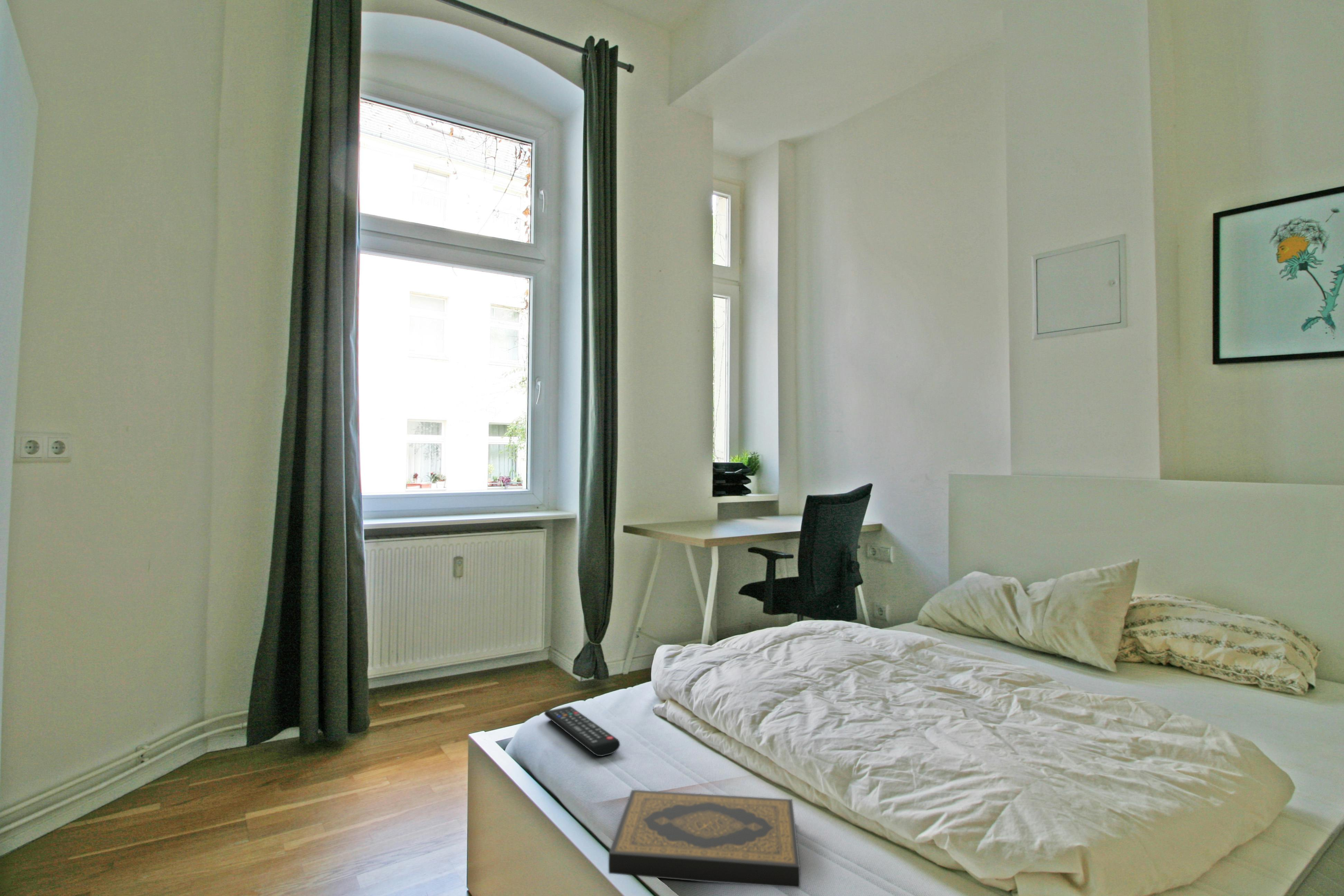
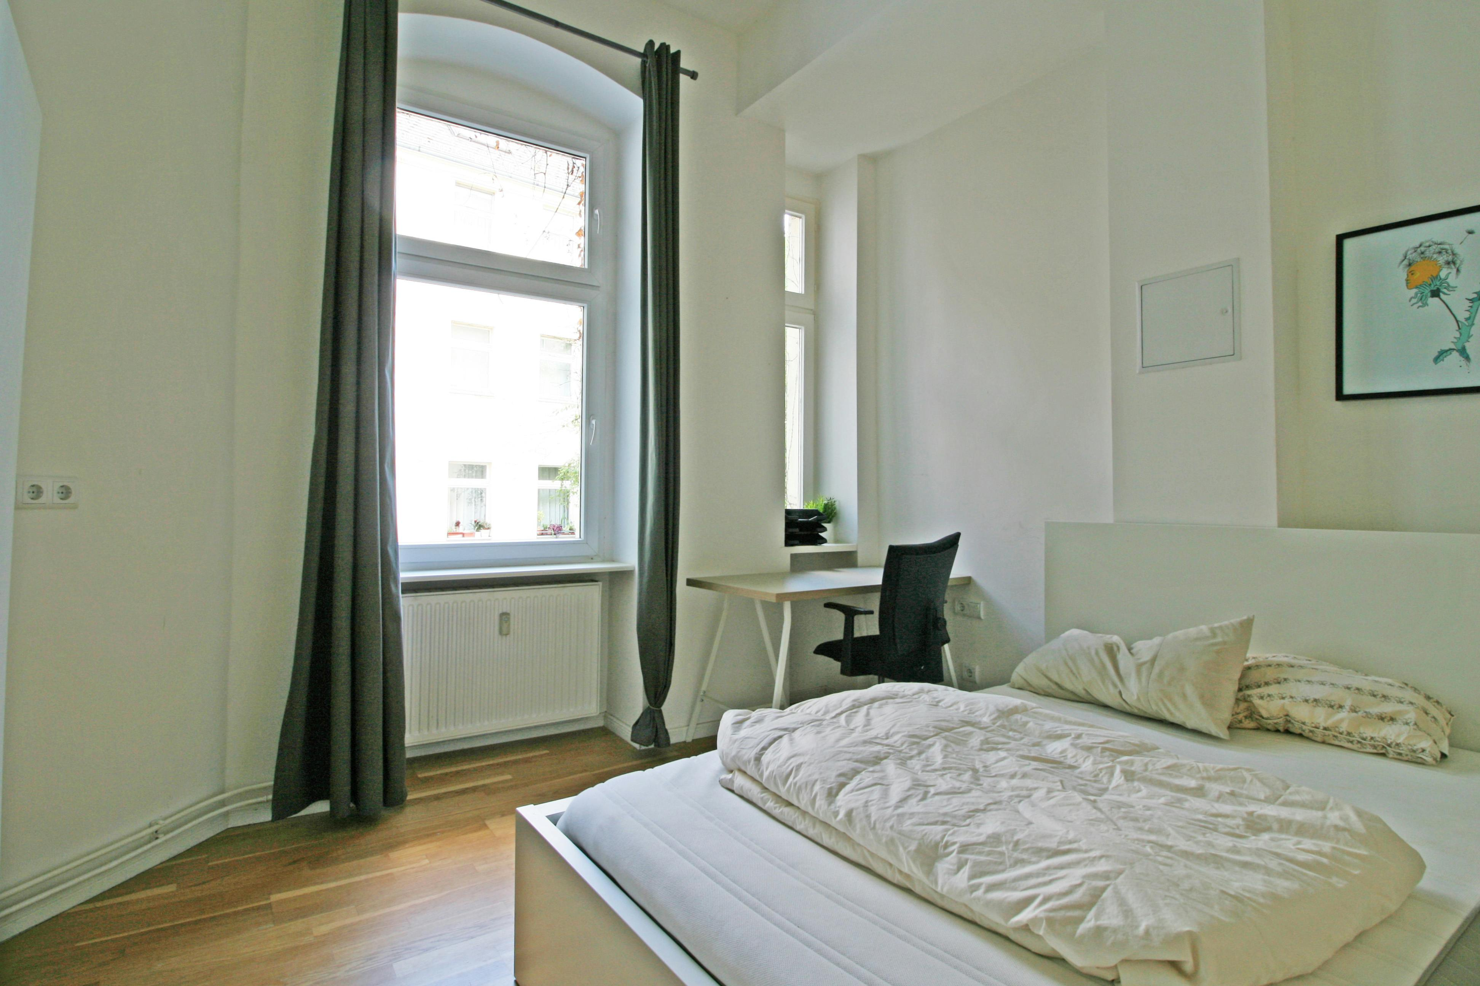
- remote control (580, 729)
- hardback book (707, 834)
